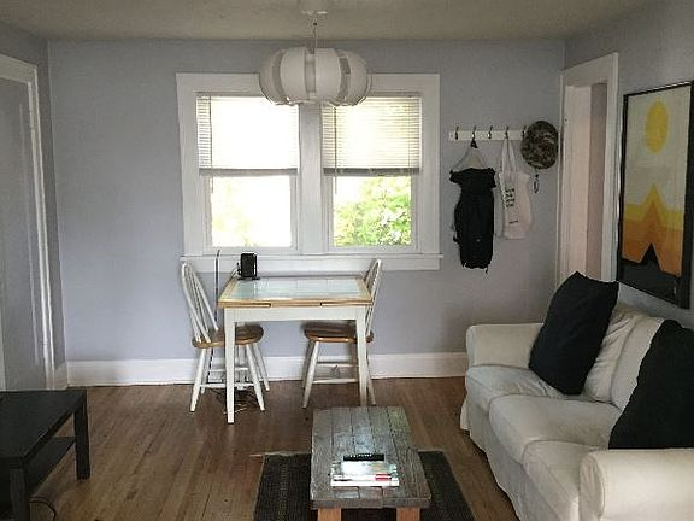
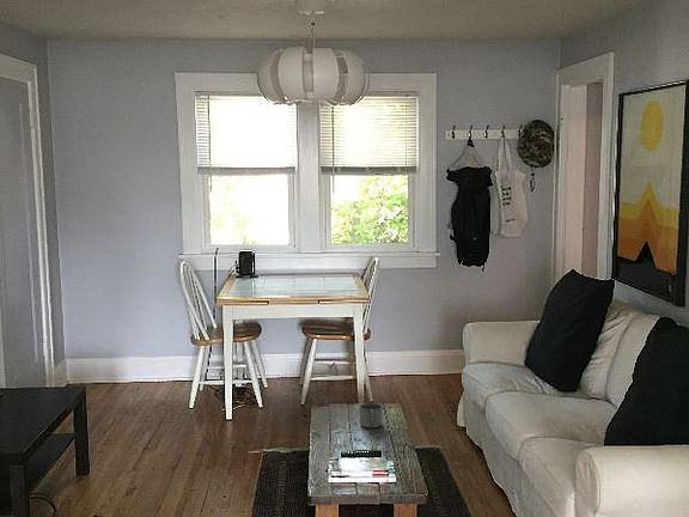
+ mug (371, 415)
